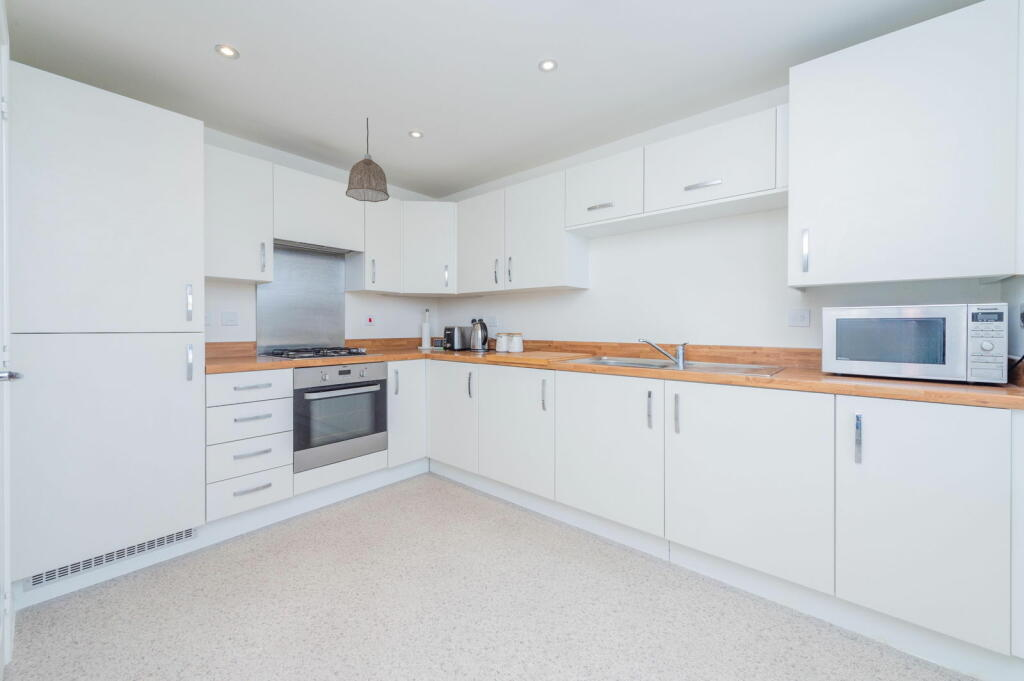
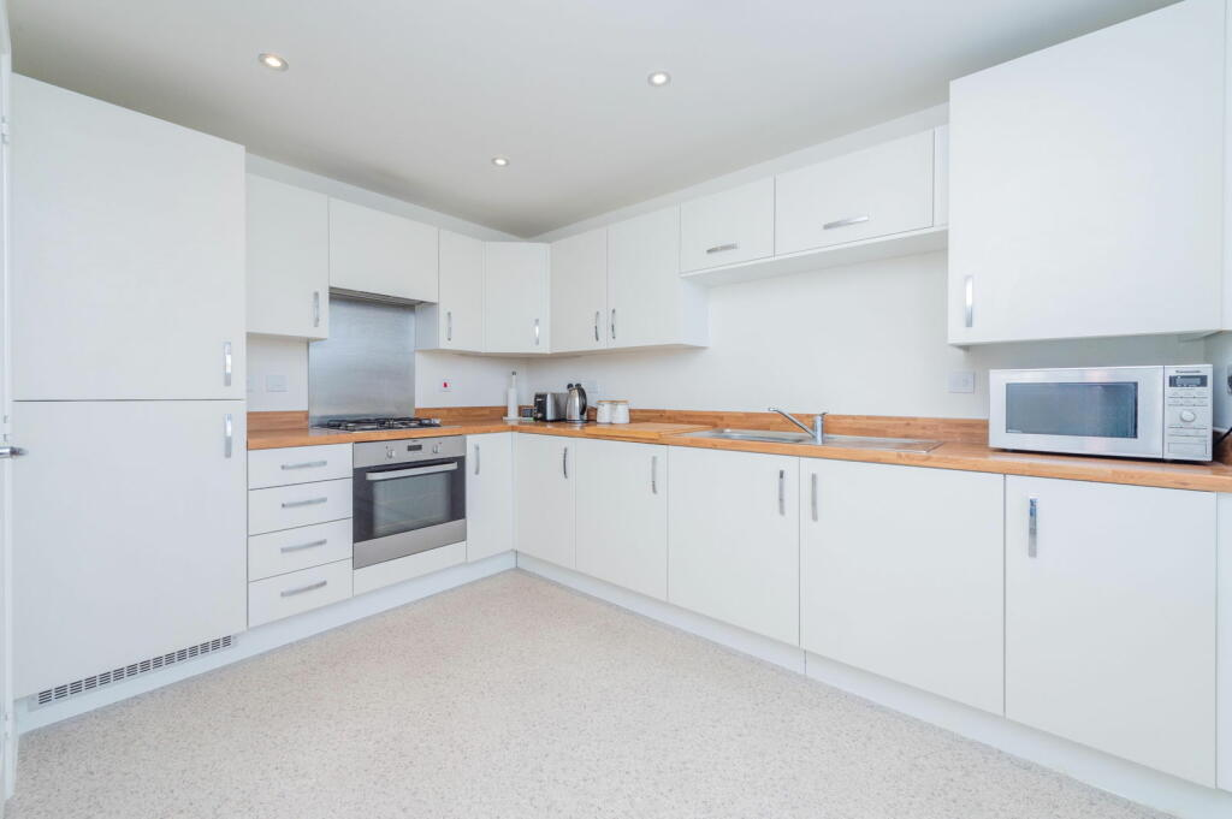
- pendant lamp (367, 156)
